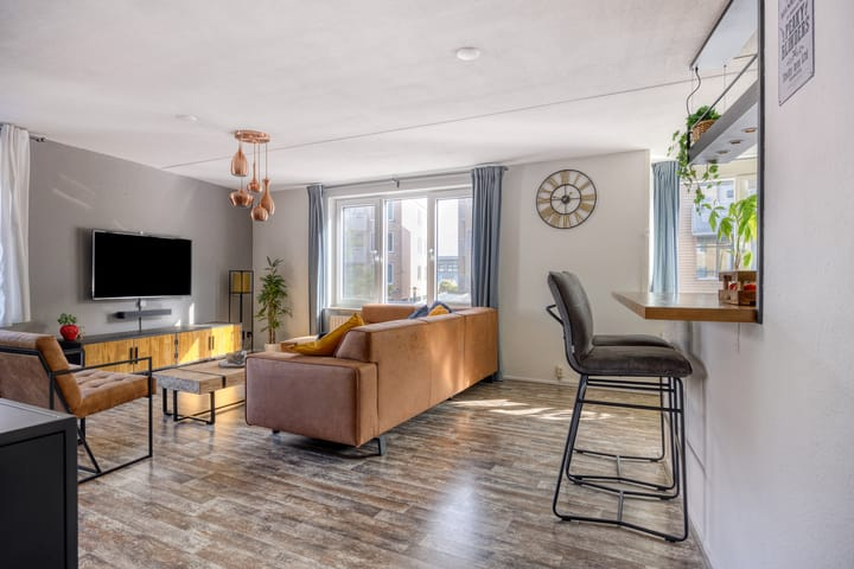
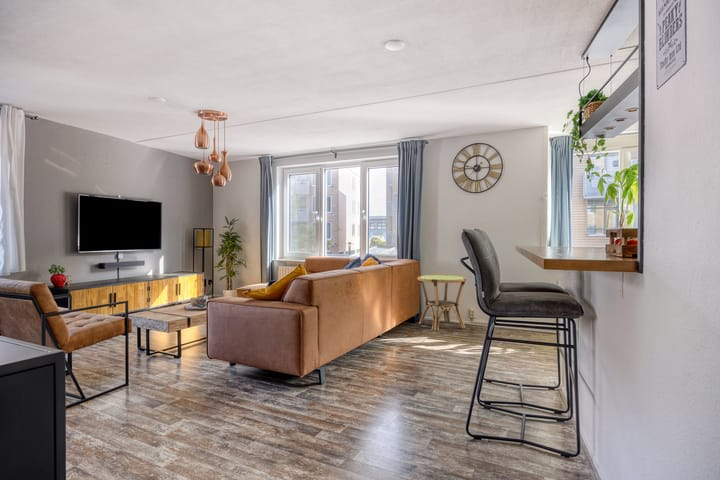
+ side table (441, 301)
